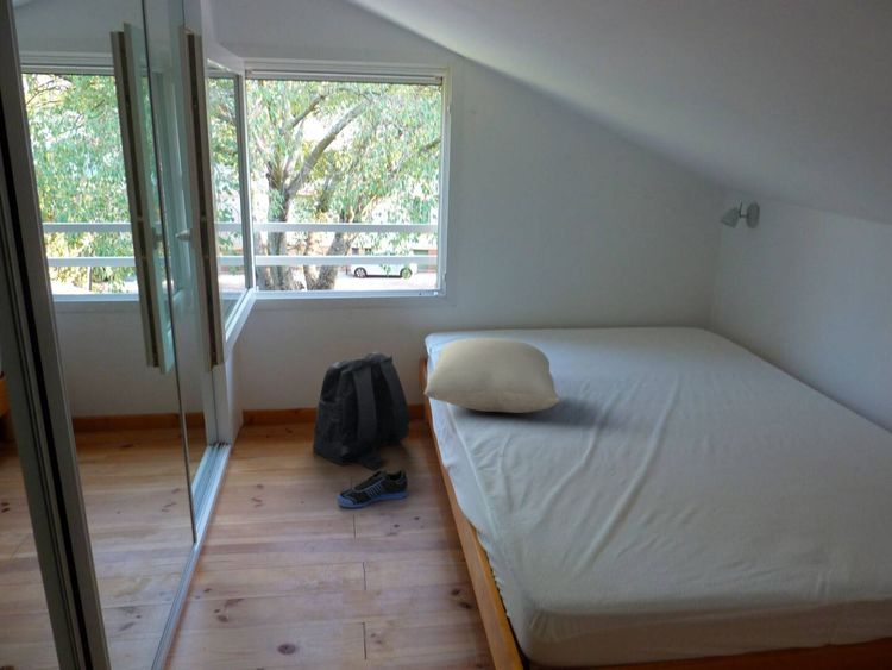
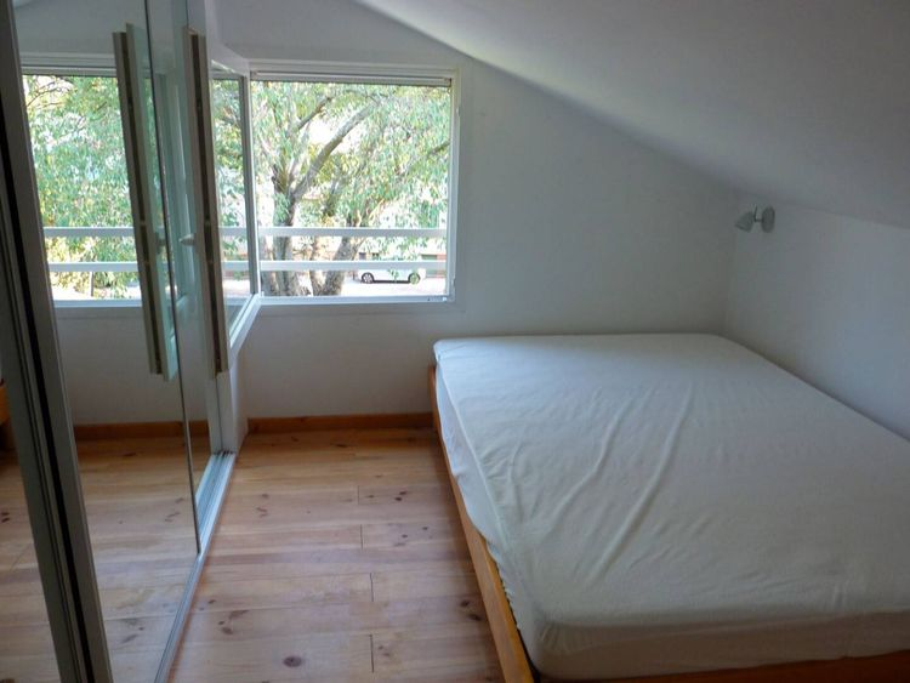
- sneaker (372, 486)
- pillow (492, 372)
- backpack (359, 400)
